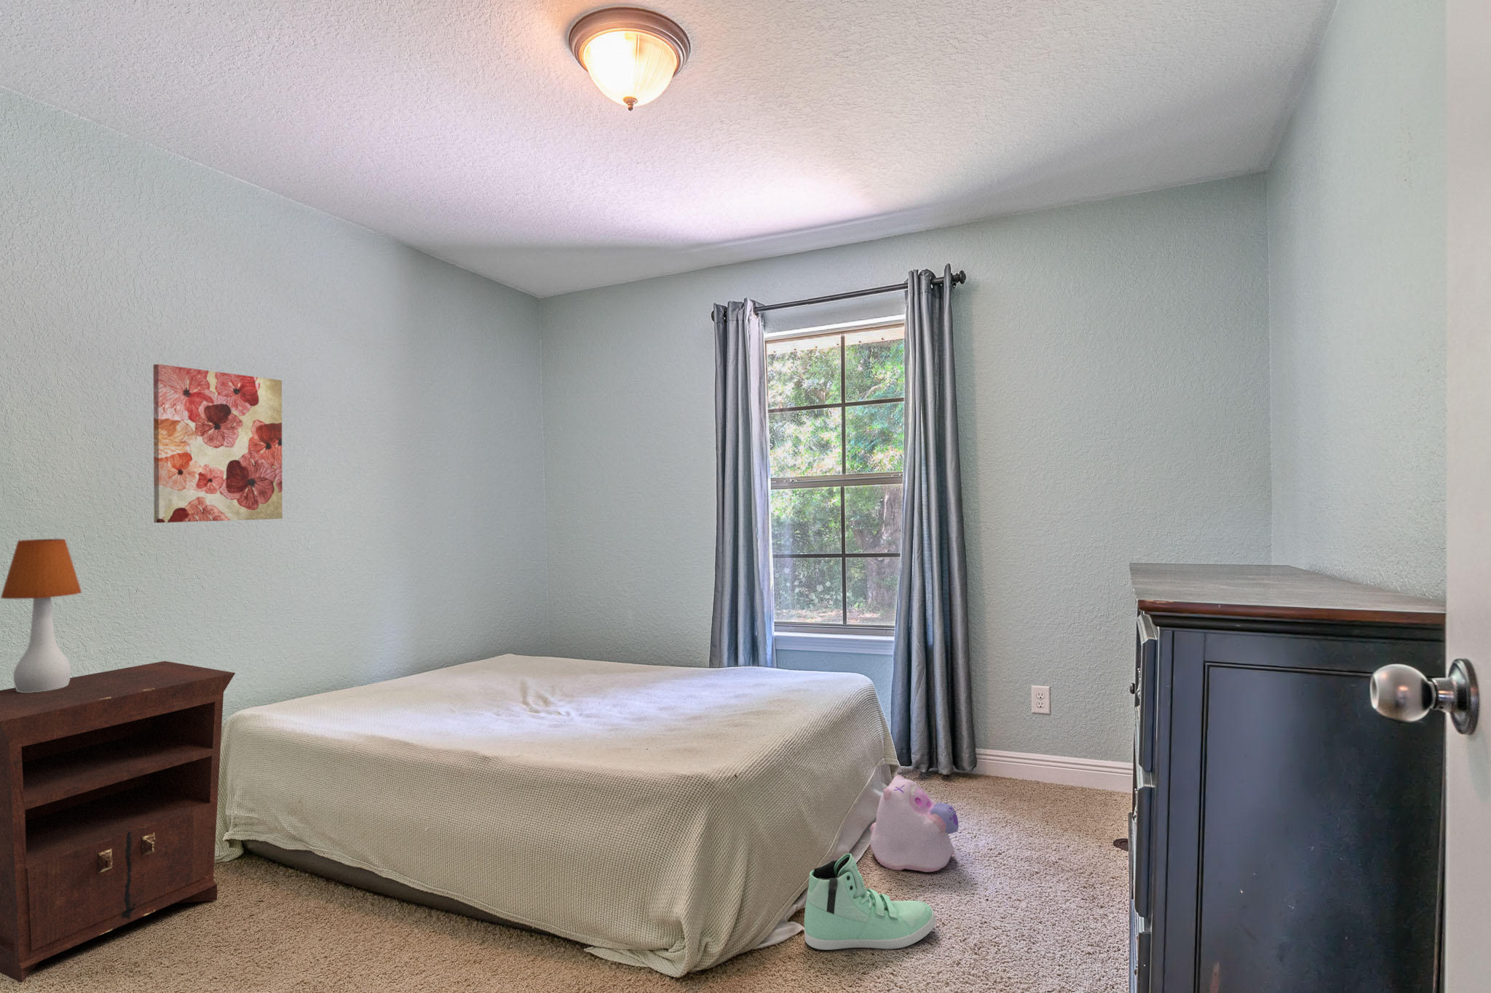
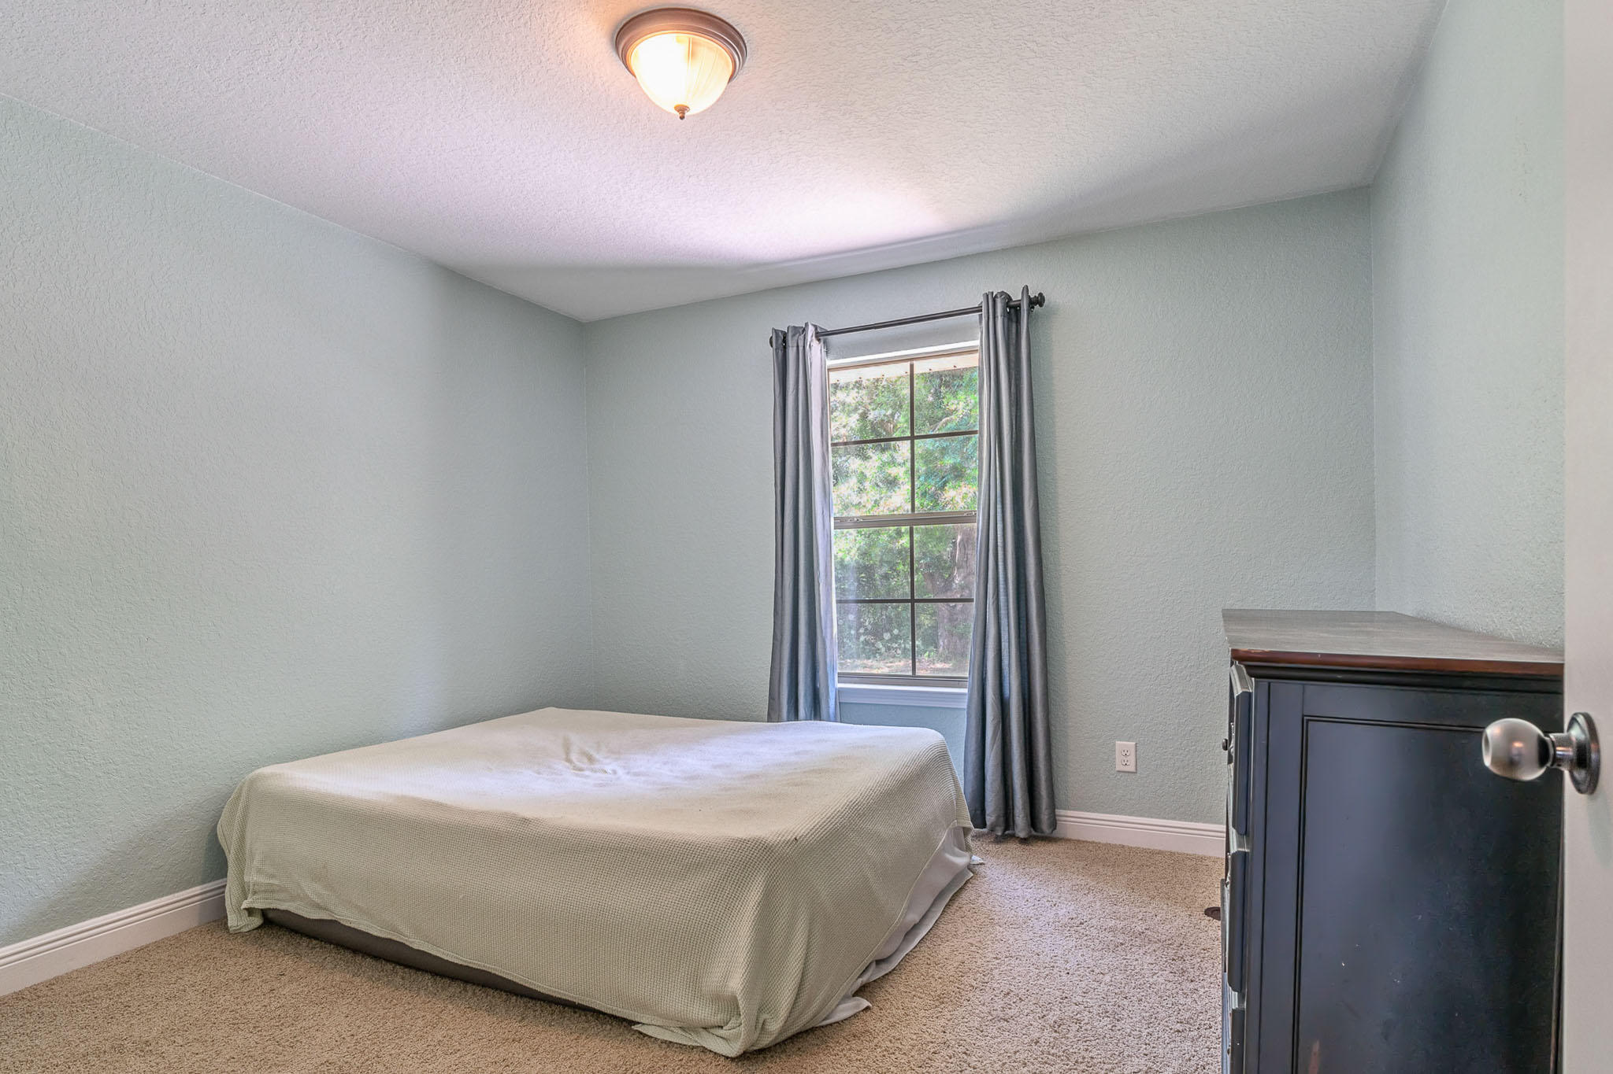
- nightstand (95, 806)
- sneaker (870, 895)
- plush toy (913, 820)
- table lamp (42, 613)
- wall art (222, 447)
